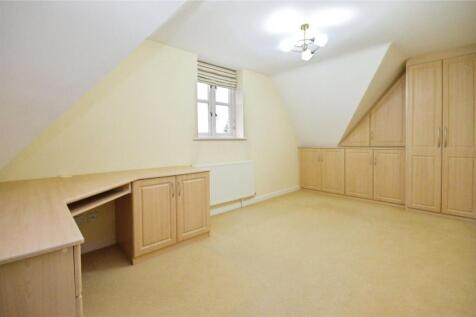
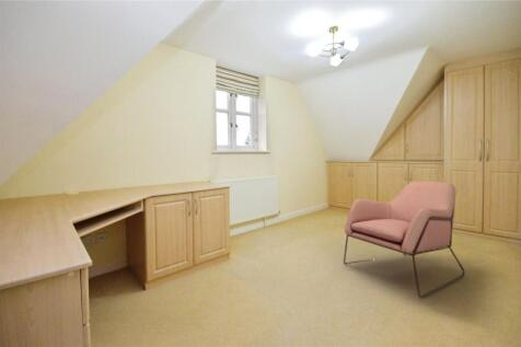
+ armchair (405, 227)
